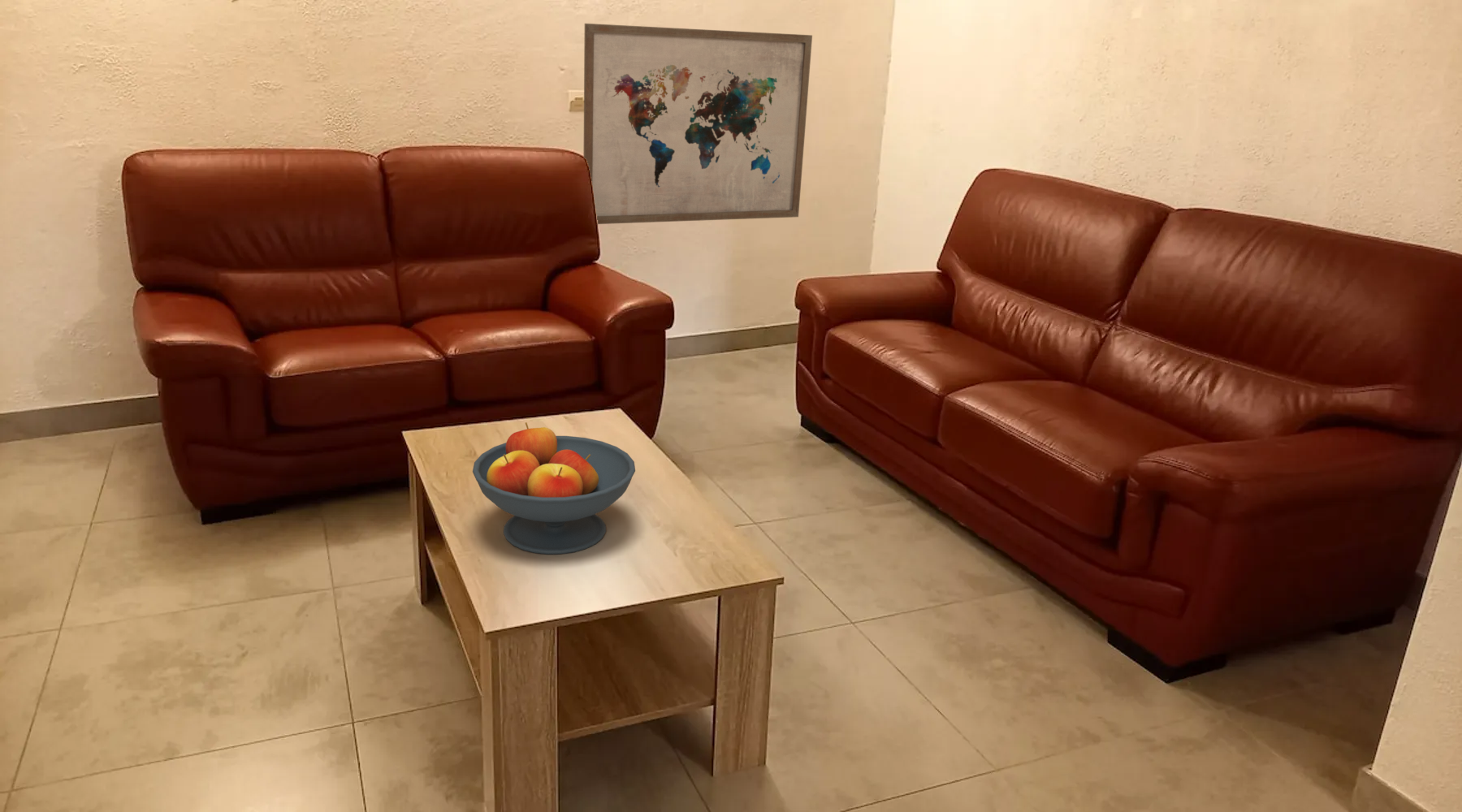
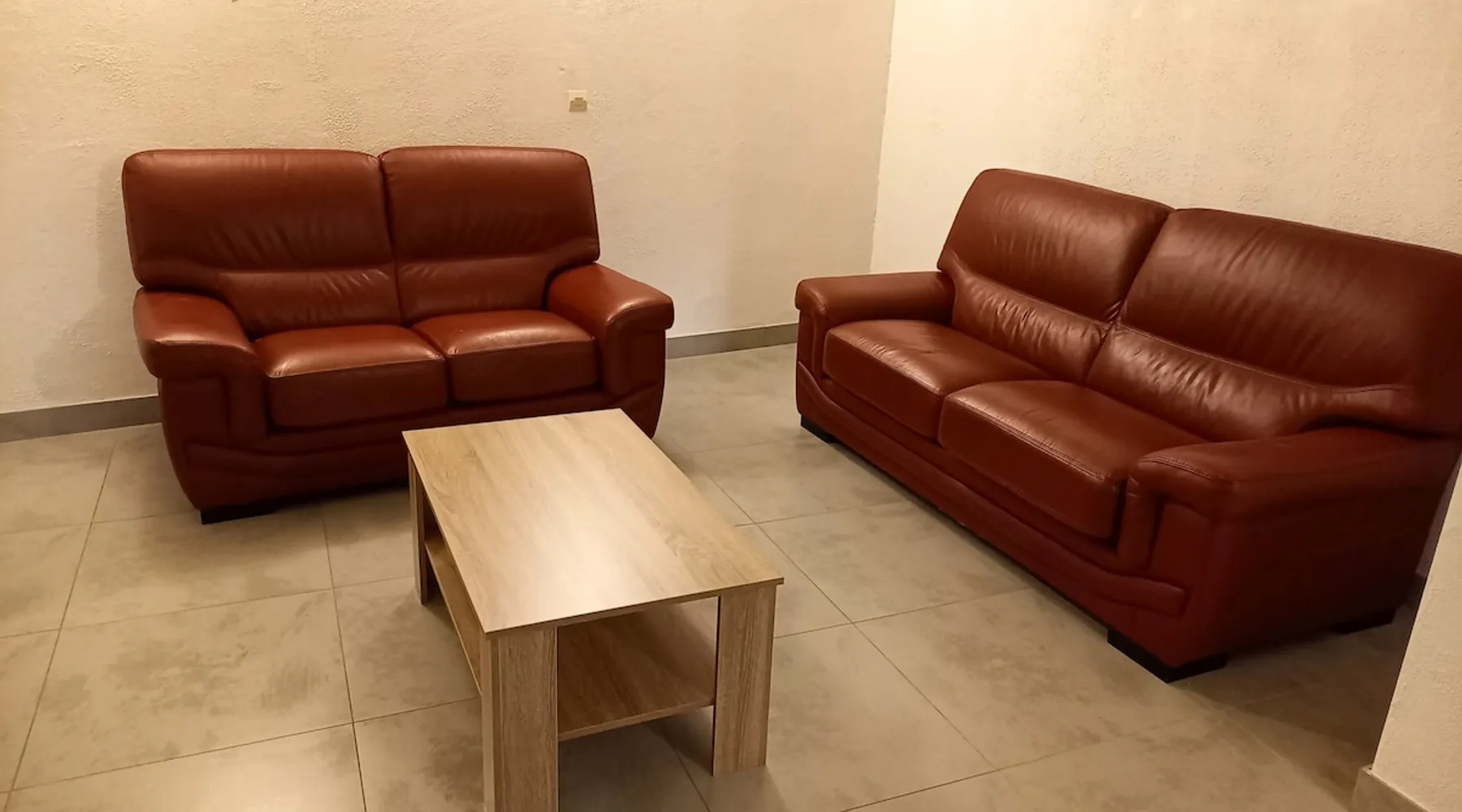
- wall art (699, 127)
- fruit bowl (555, 486)
